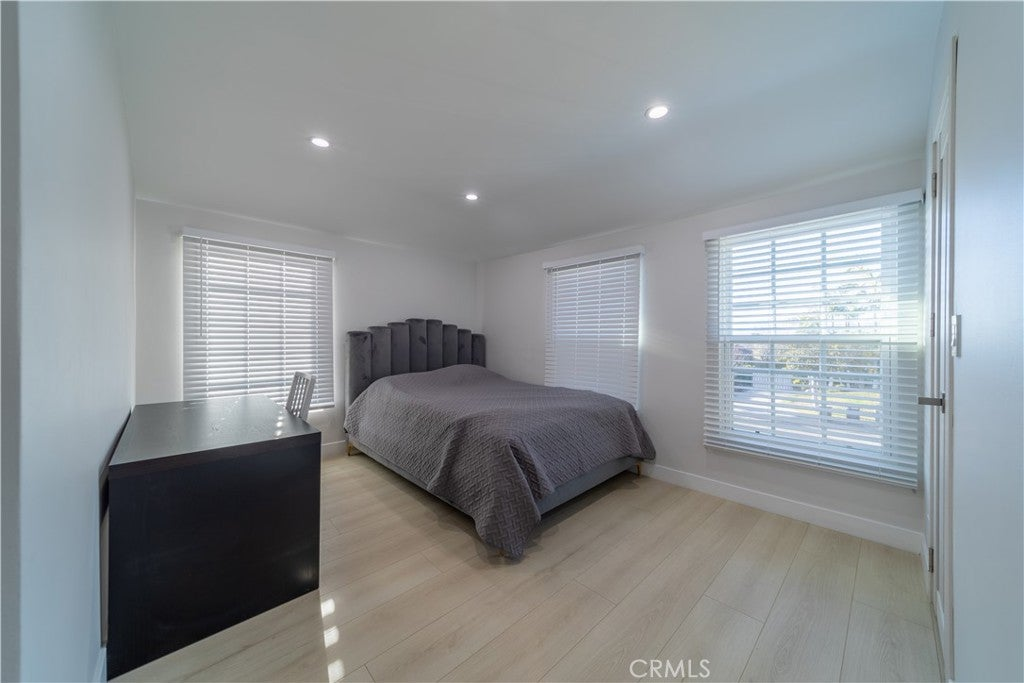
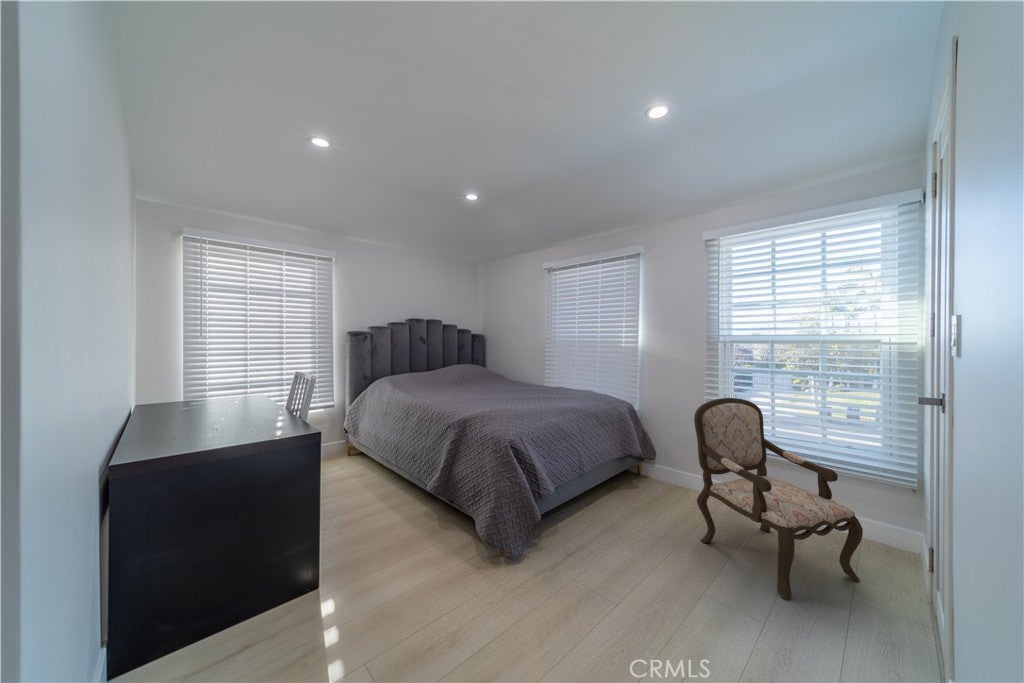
+ armchair (769, 481)
